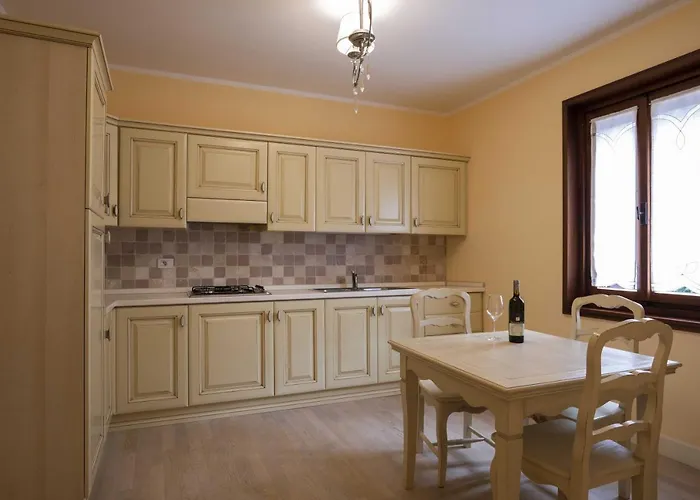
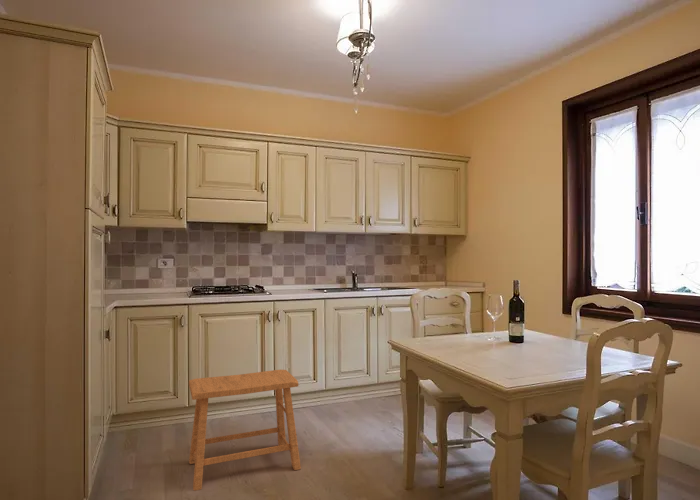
+ stool (246, 432)
